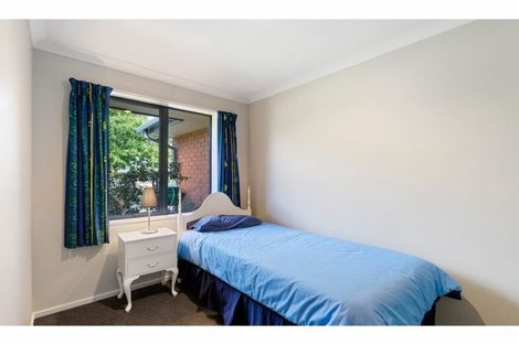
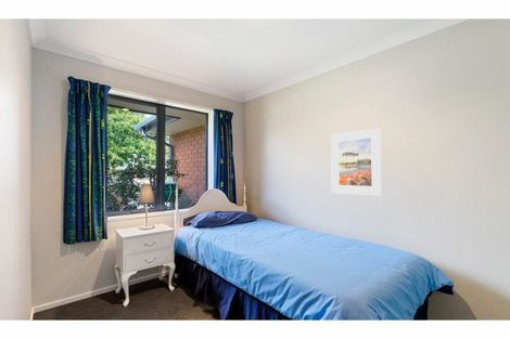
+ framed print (354, 162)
